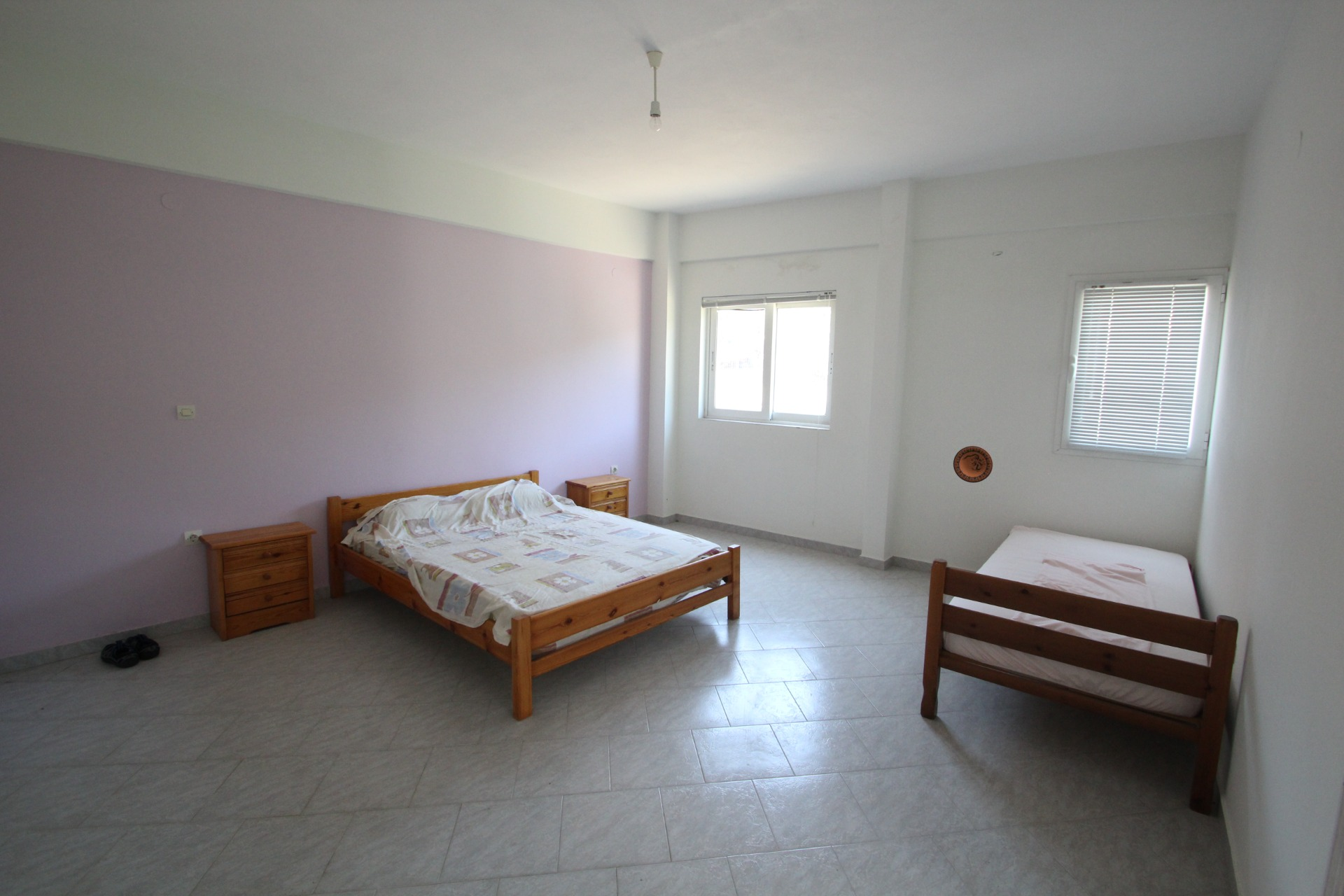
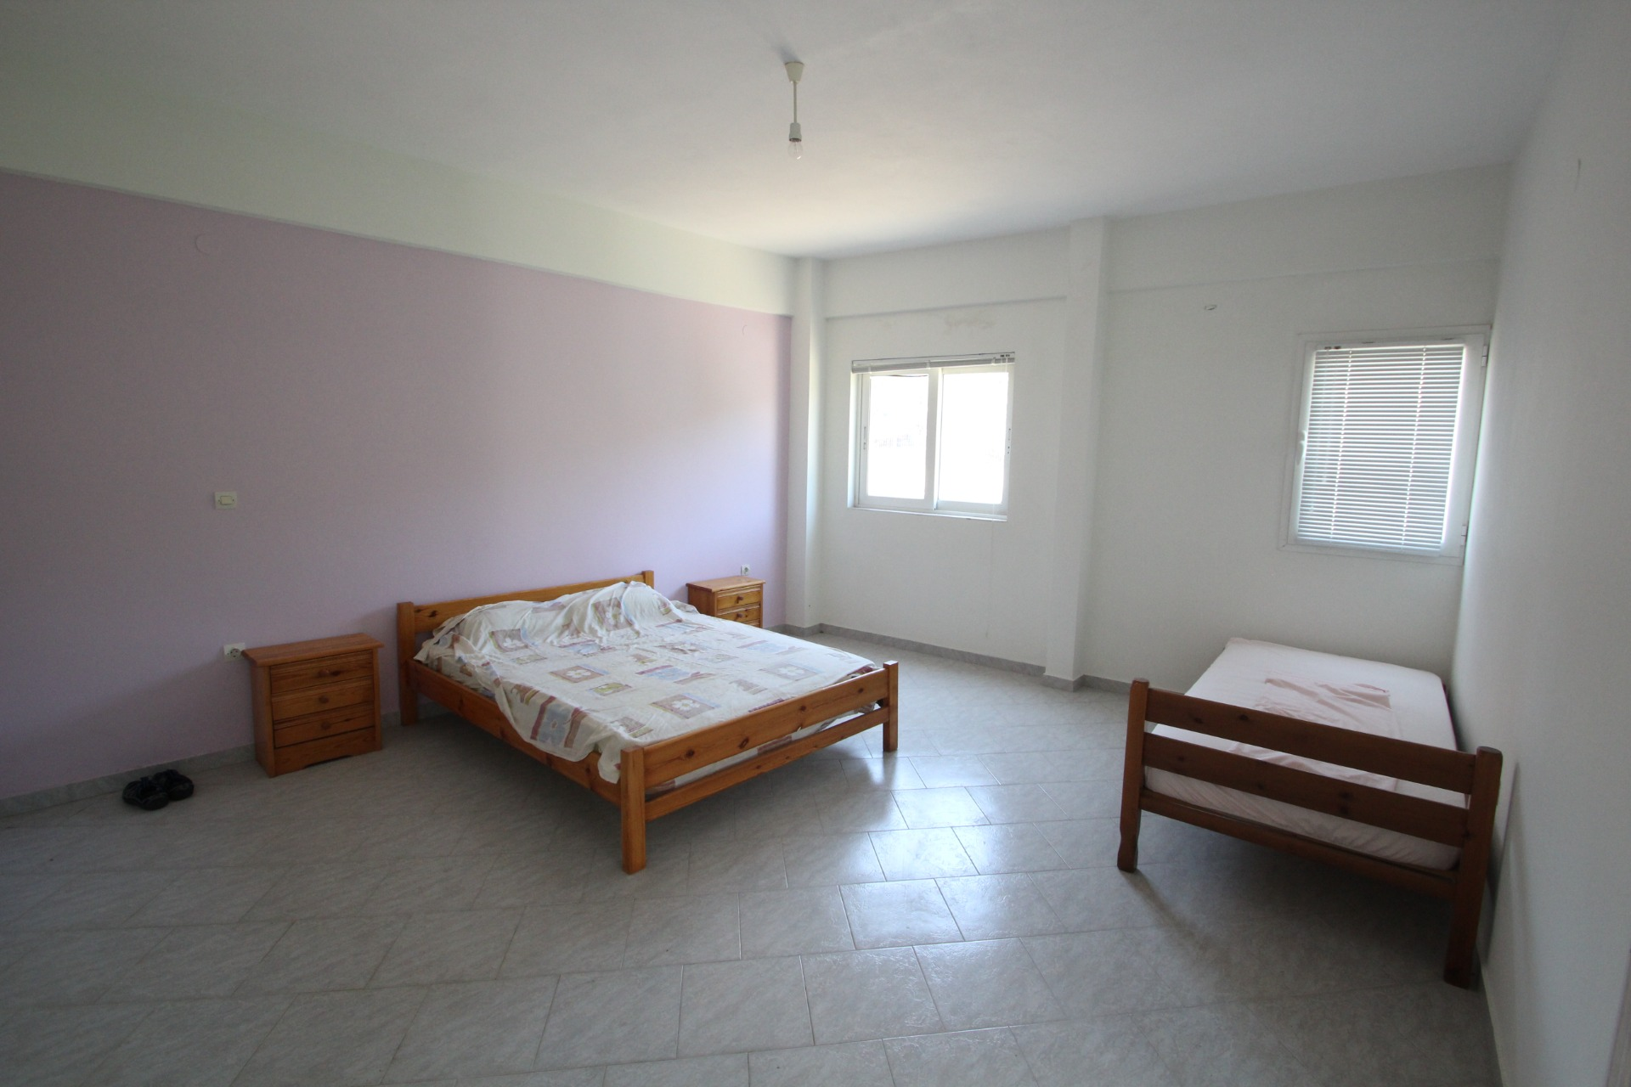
- decorative plate (972, 464)
